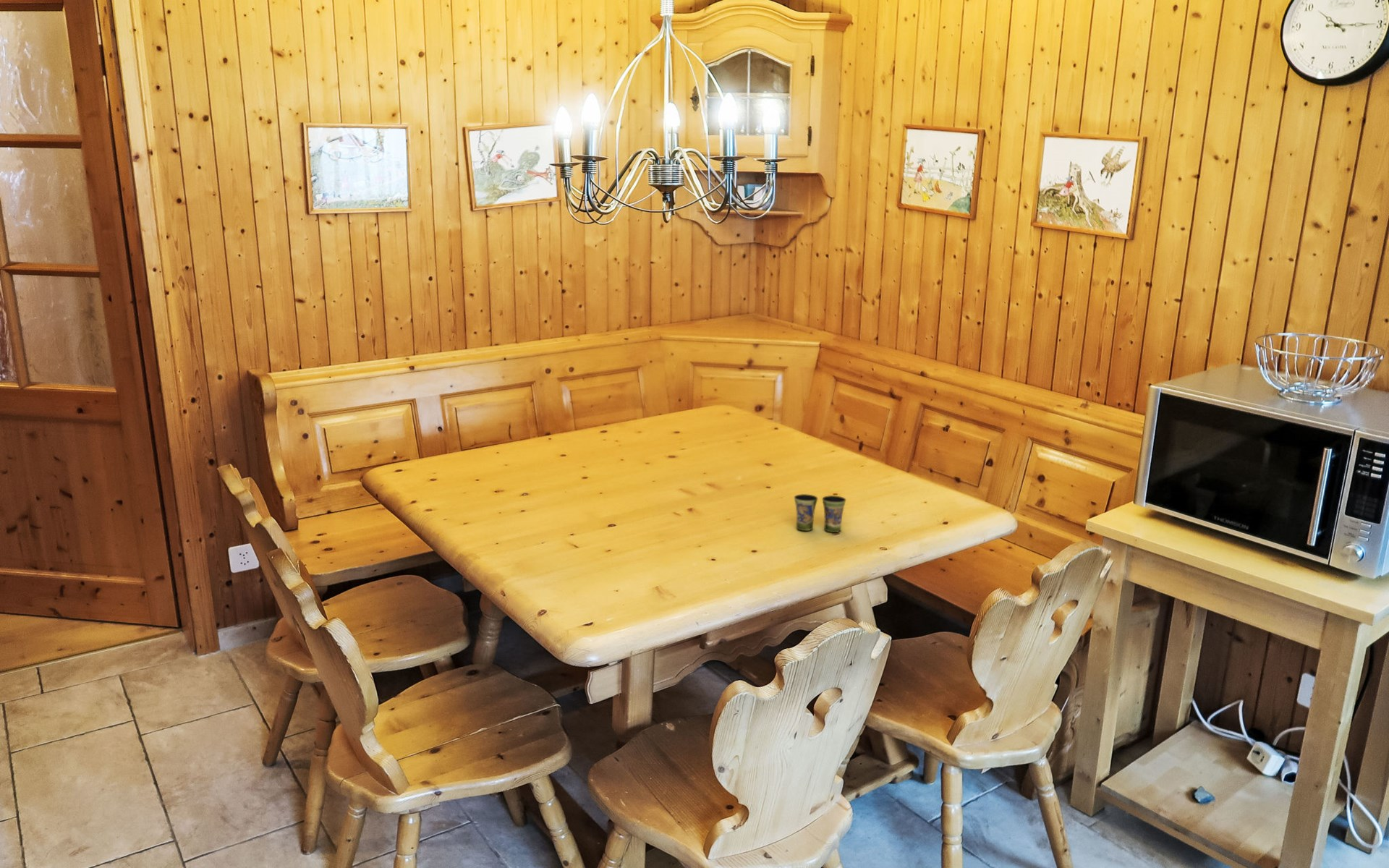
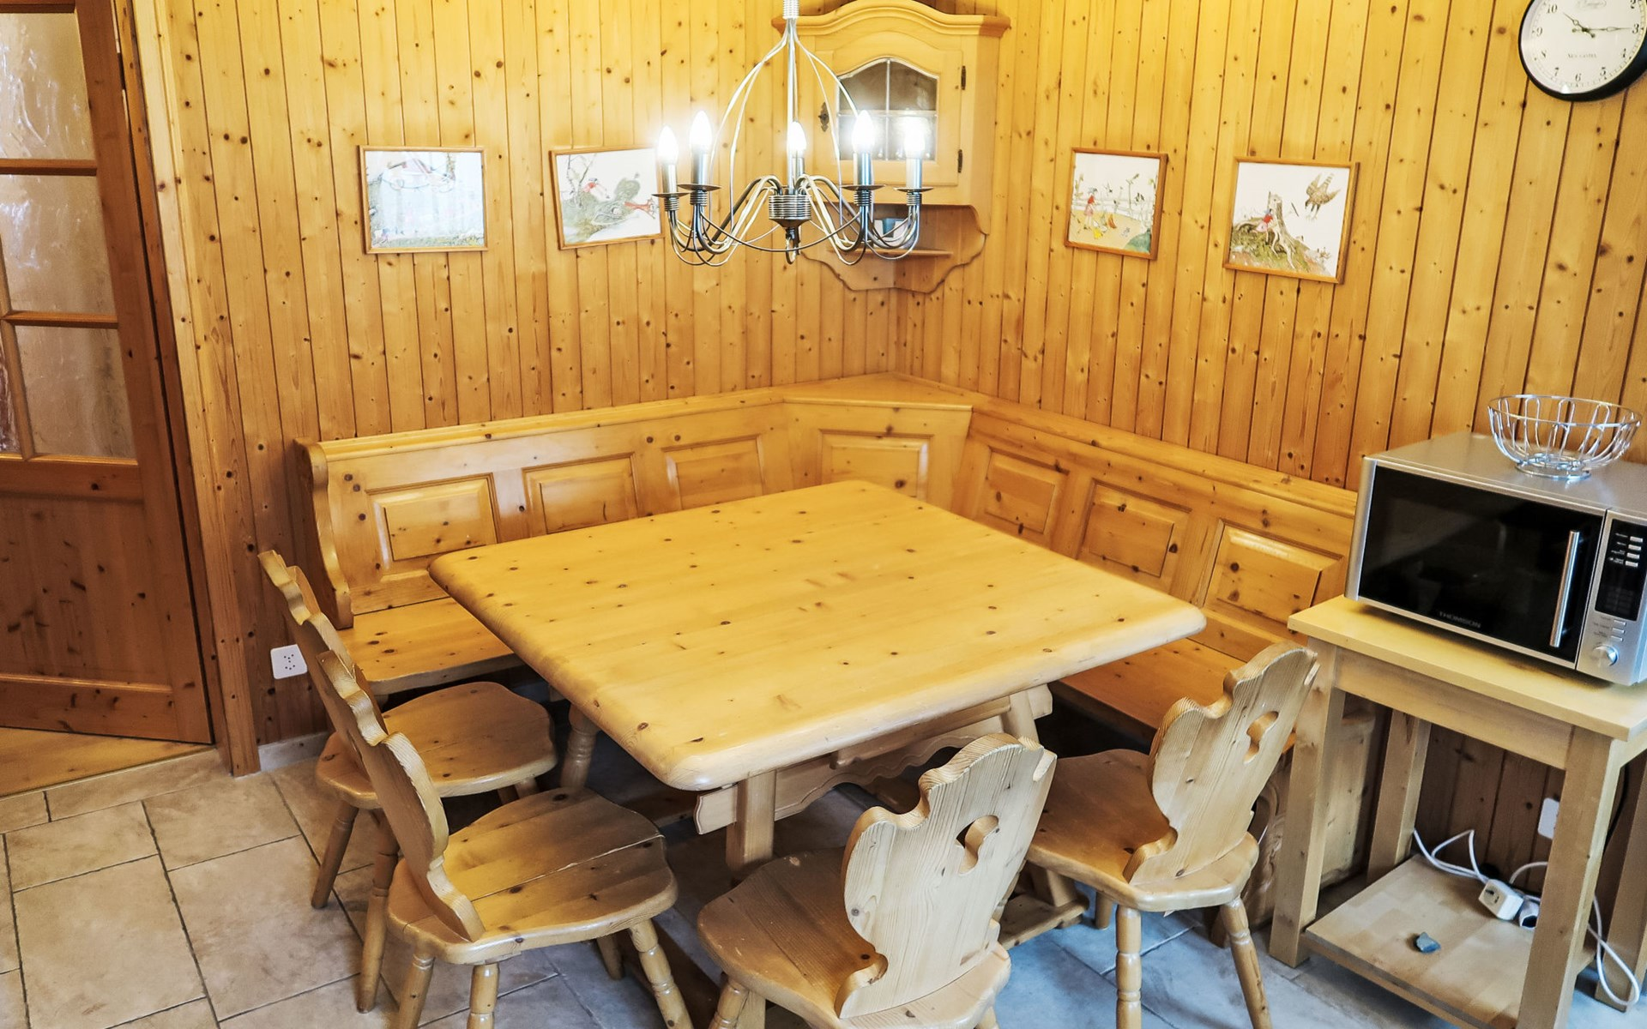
- cup (824, 513)
